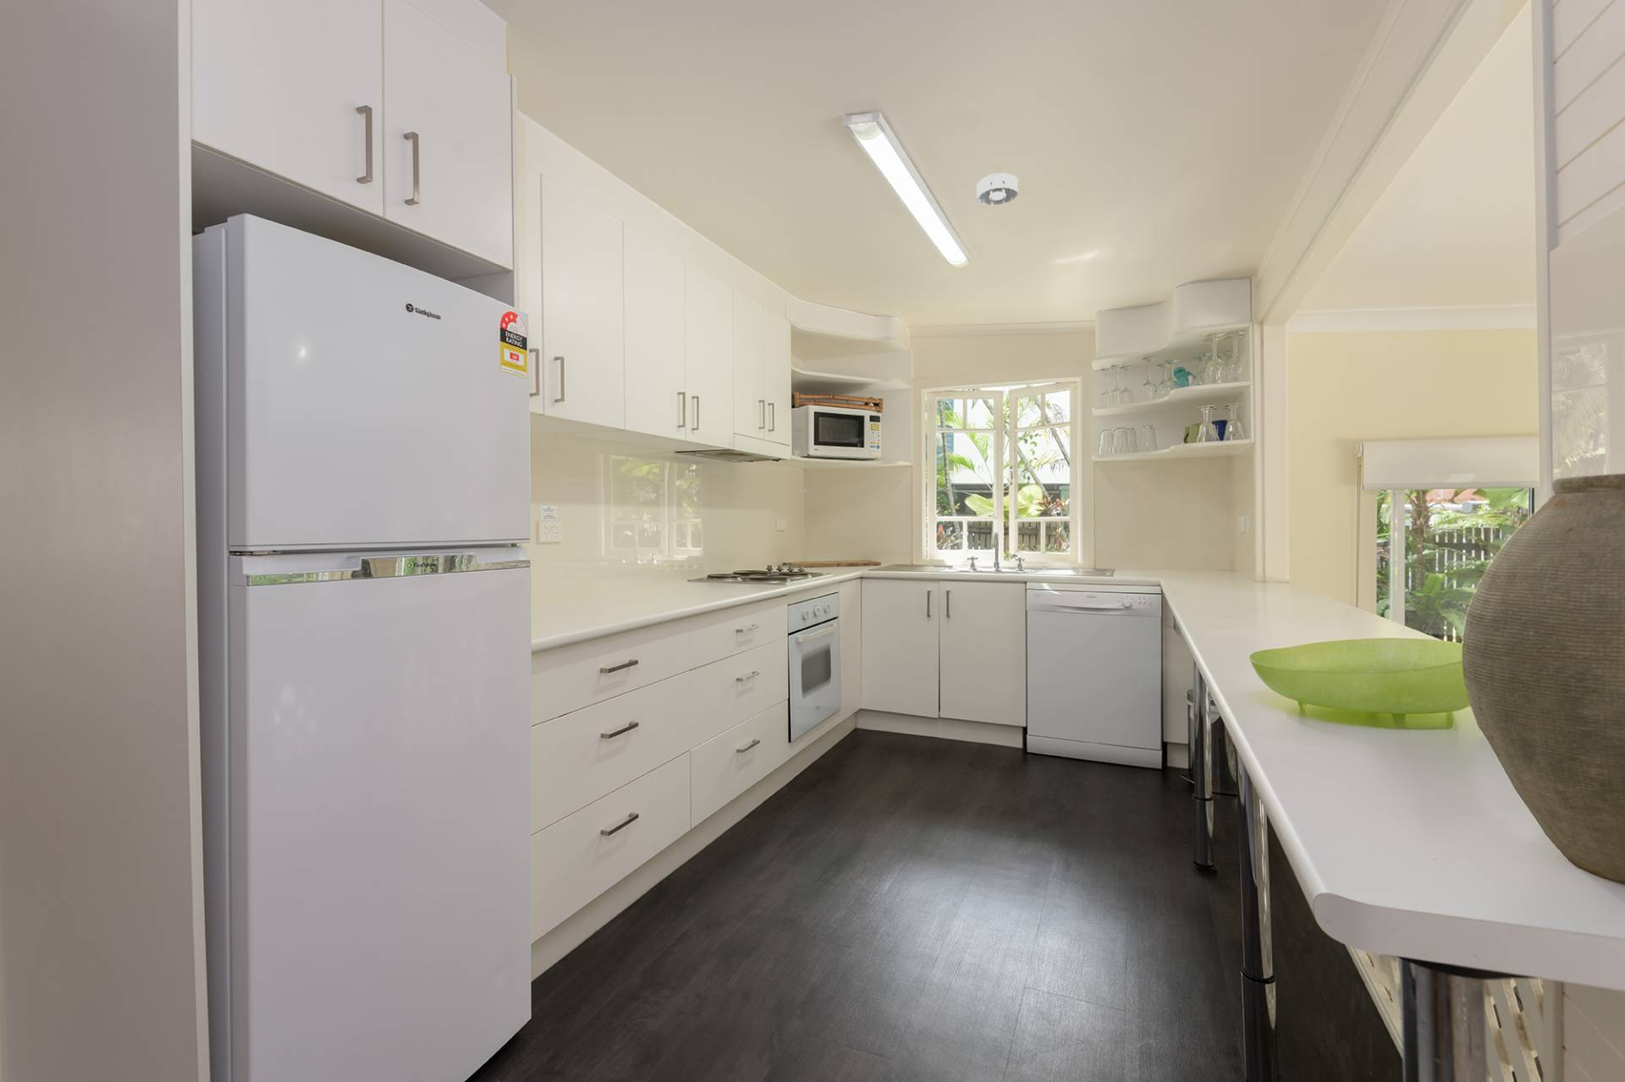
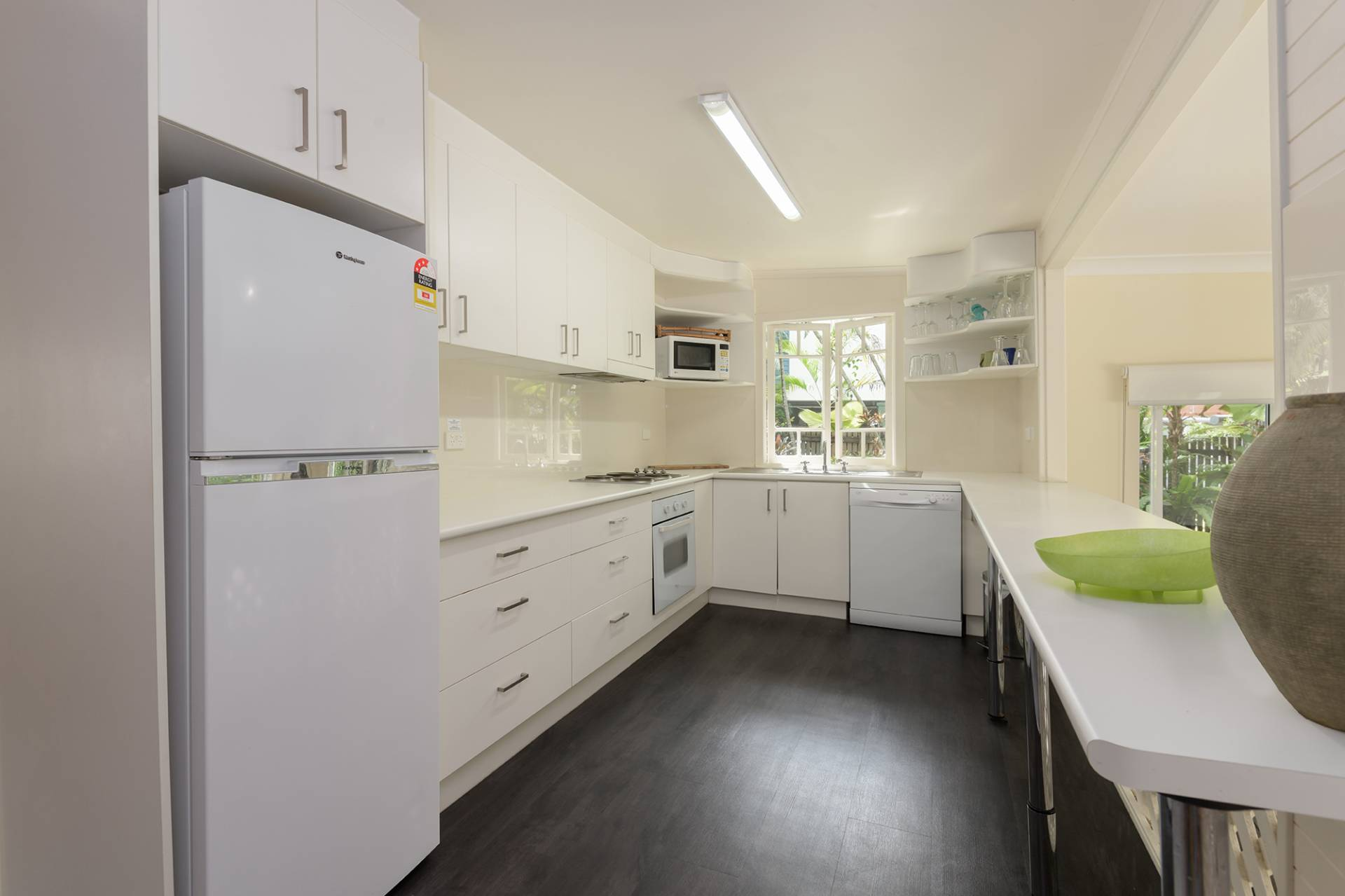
- smoke detector (997, 188)
